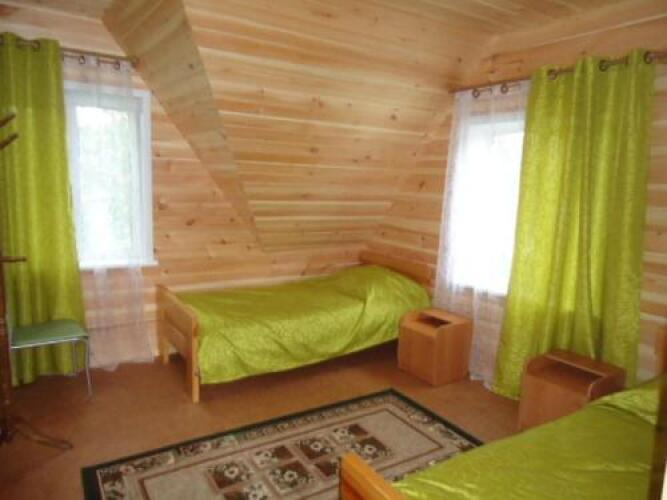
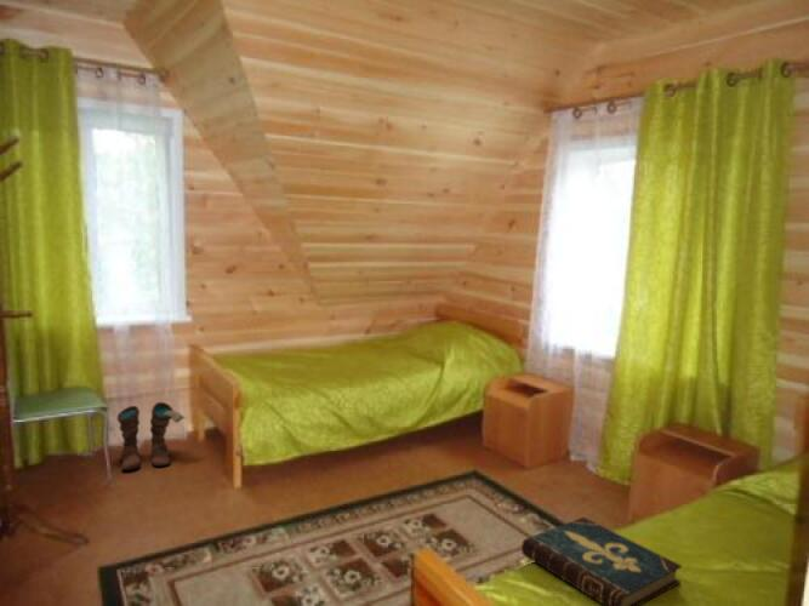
+ boots (152, 433)
+ book (598, 560)
